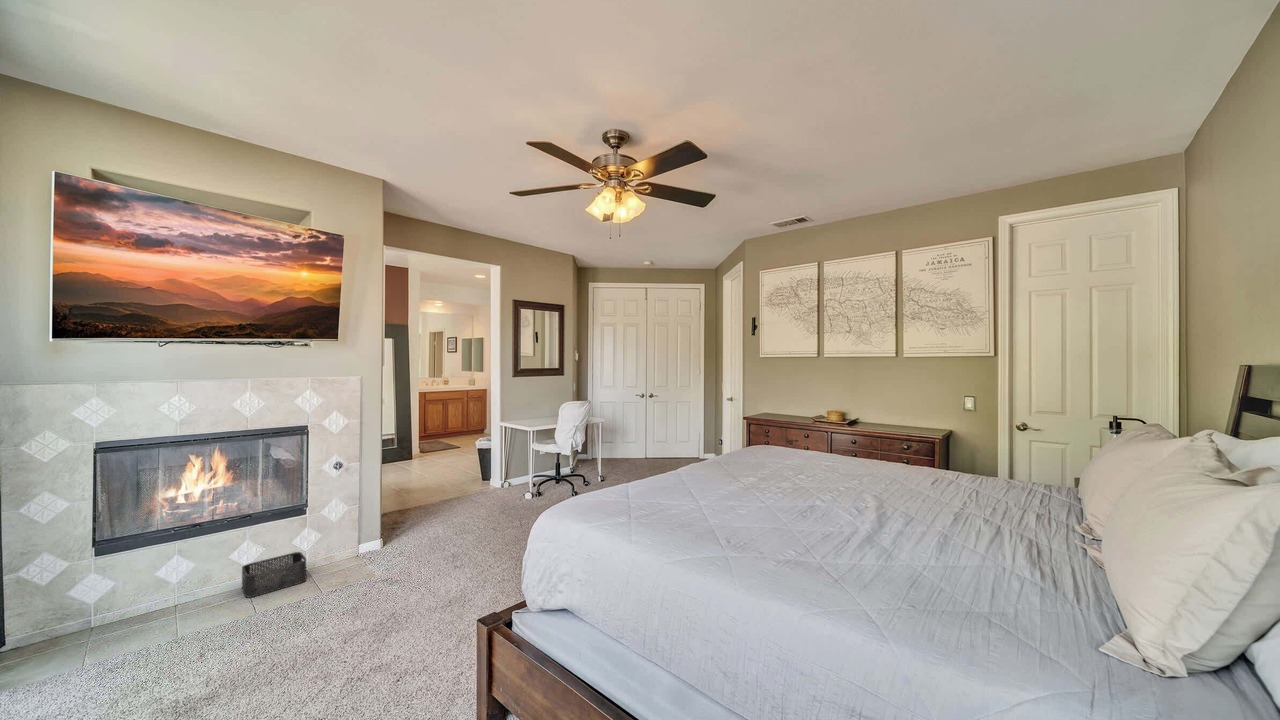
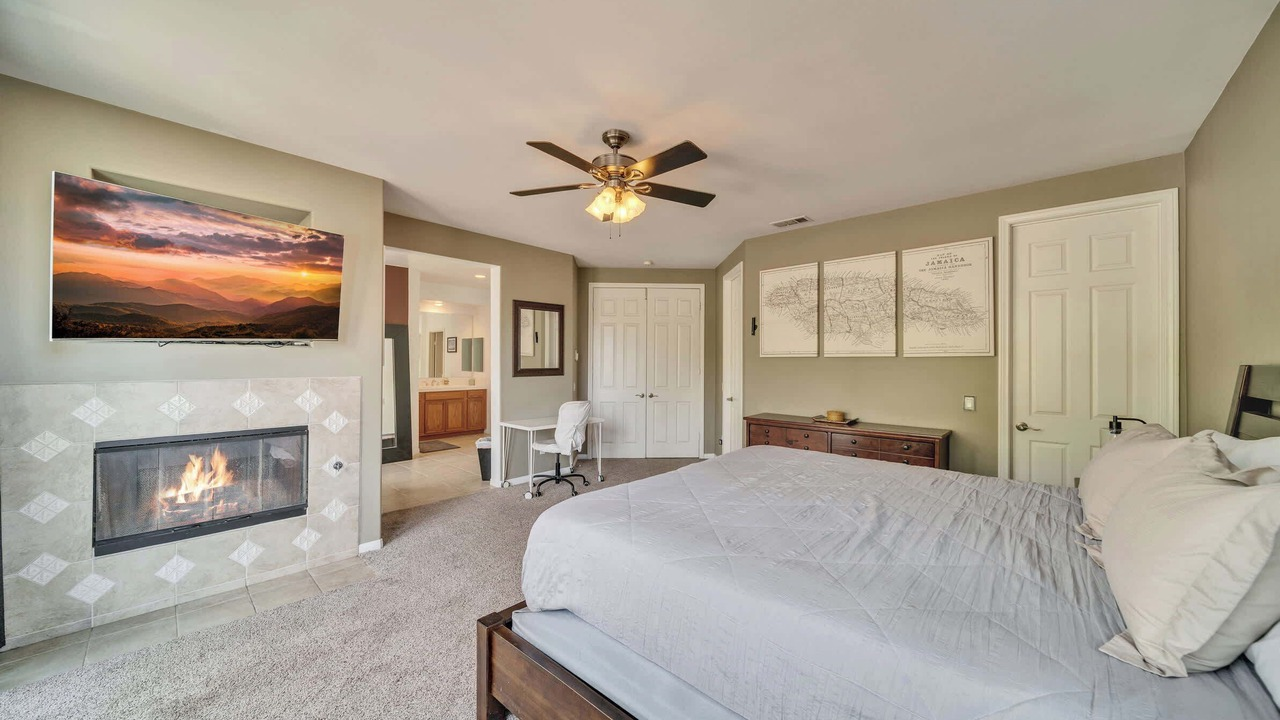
- storage bin (274, 573)
